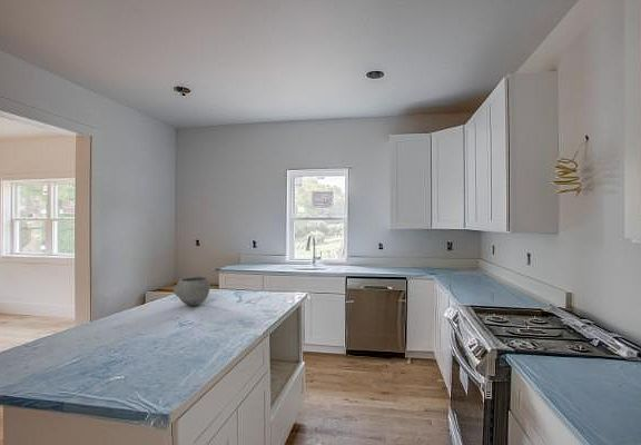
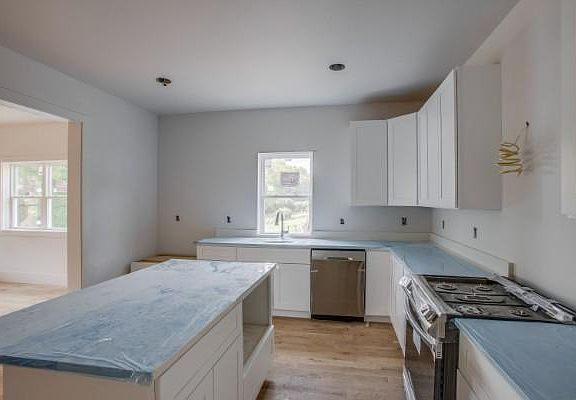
- bowl (191, 291)
